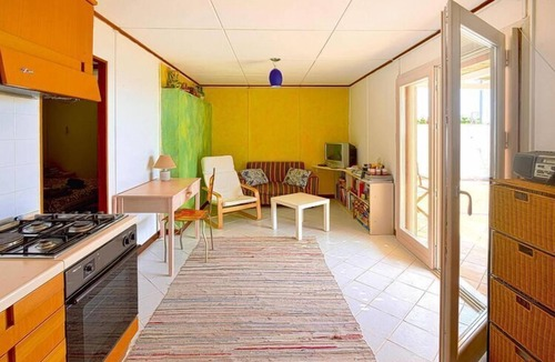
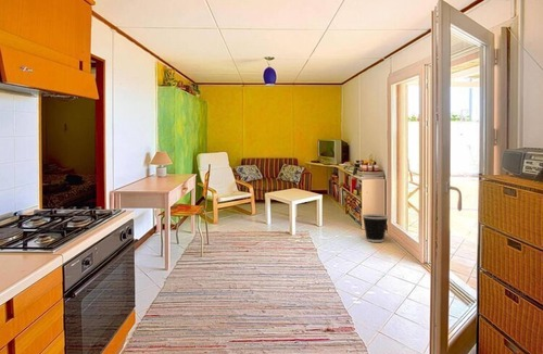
+ wastebasket (375, 228)
